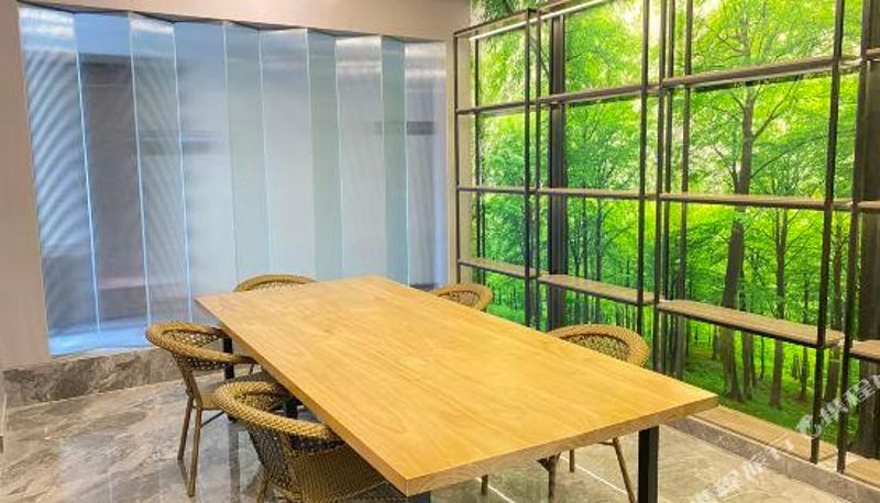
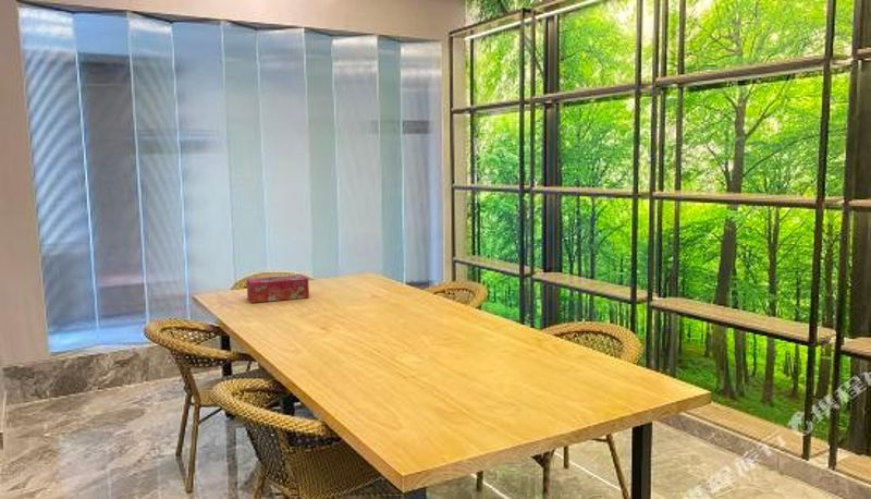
+ tissue box (278, 288)
